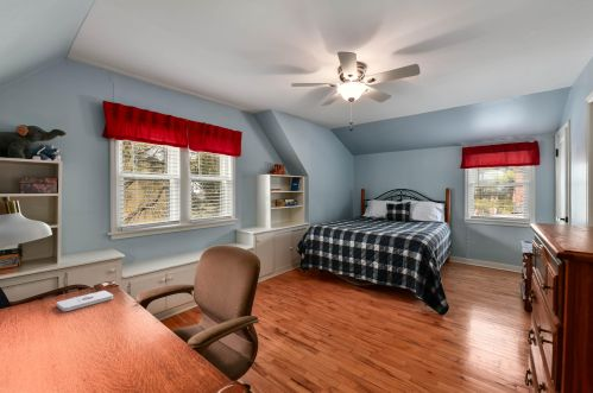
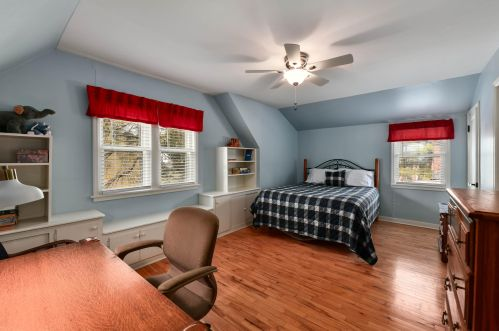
- notepad (86, 299)
